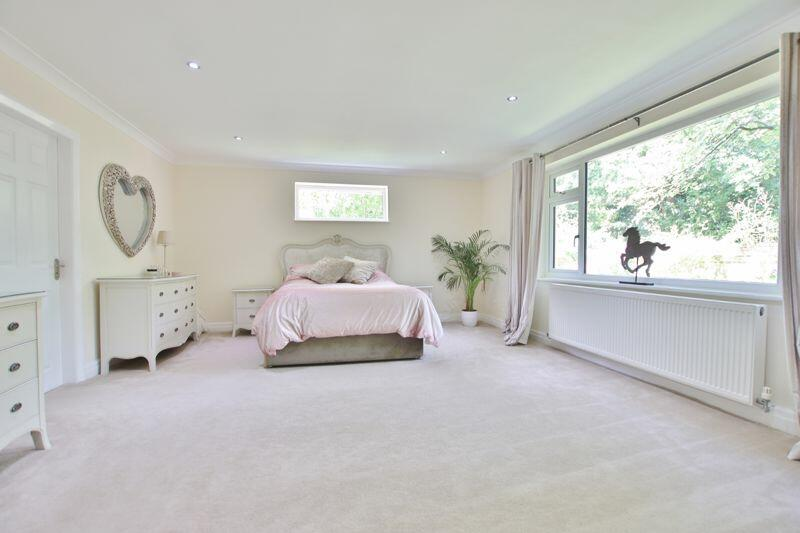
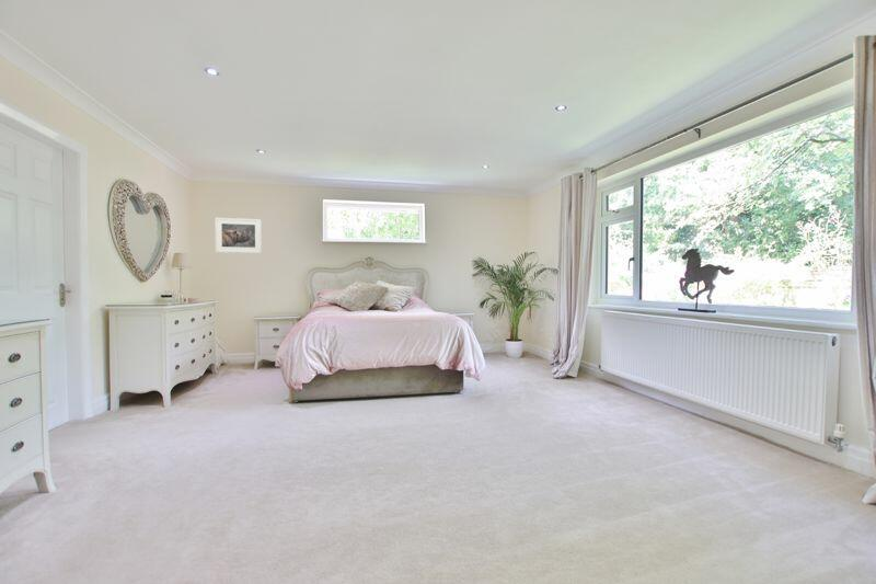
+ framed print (239, 236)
